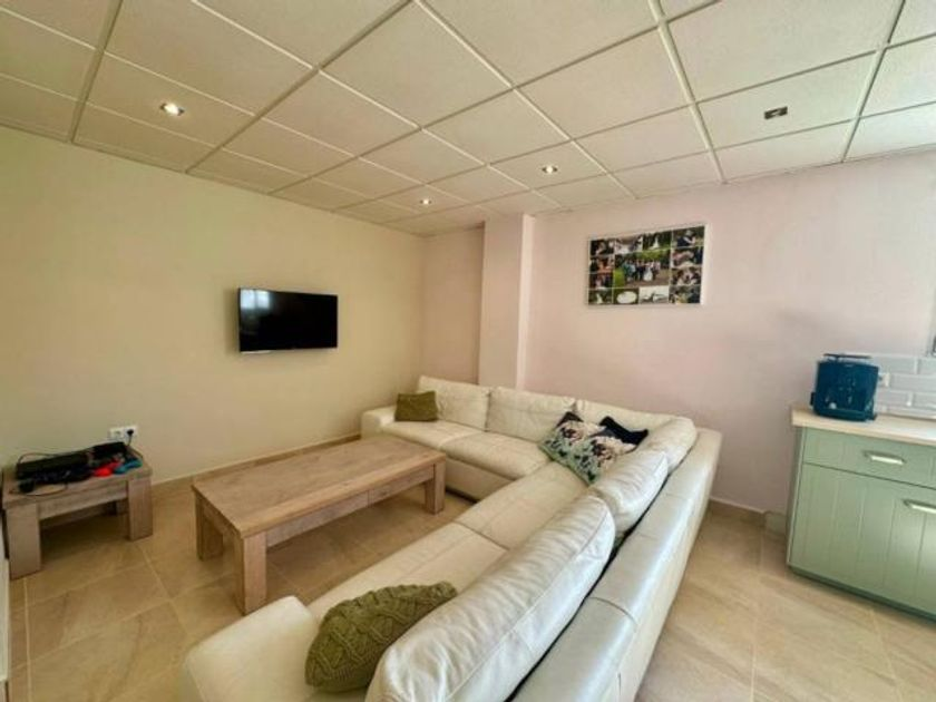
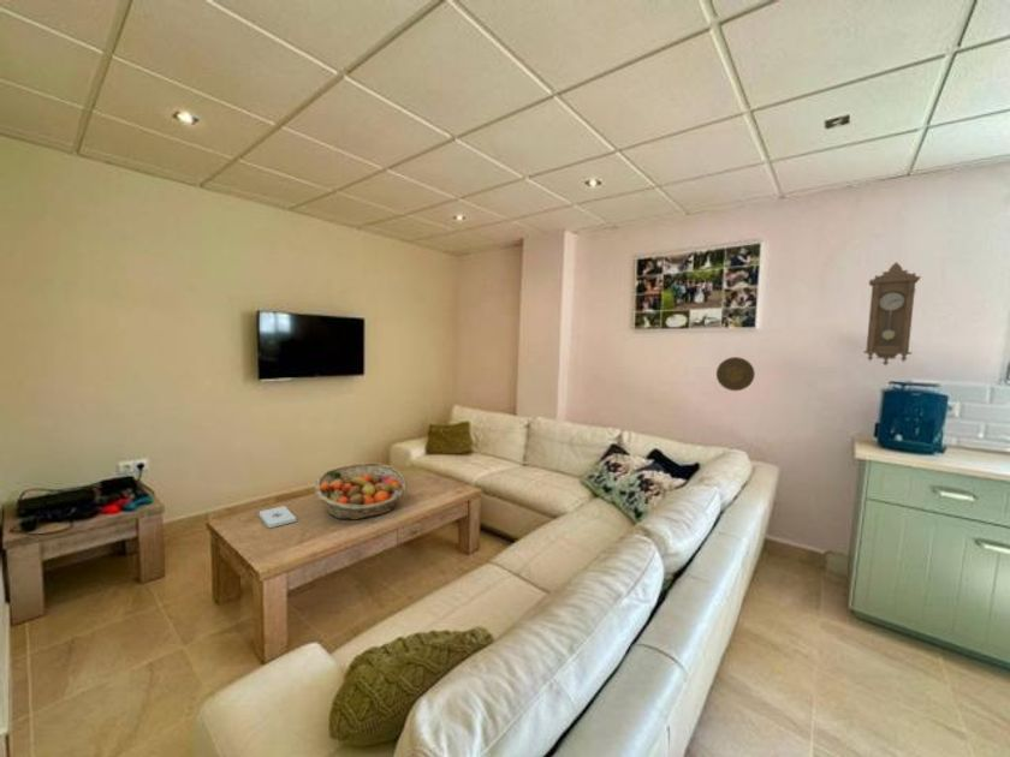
+ decorative plate (735, 374)
+ pendulum clock (890, 315)
+ notepad (277, 515)
+ fruit basket (362, 489)
